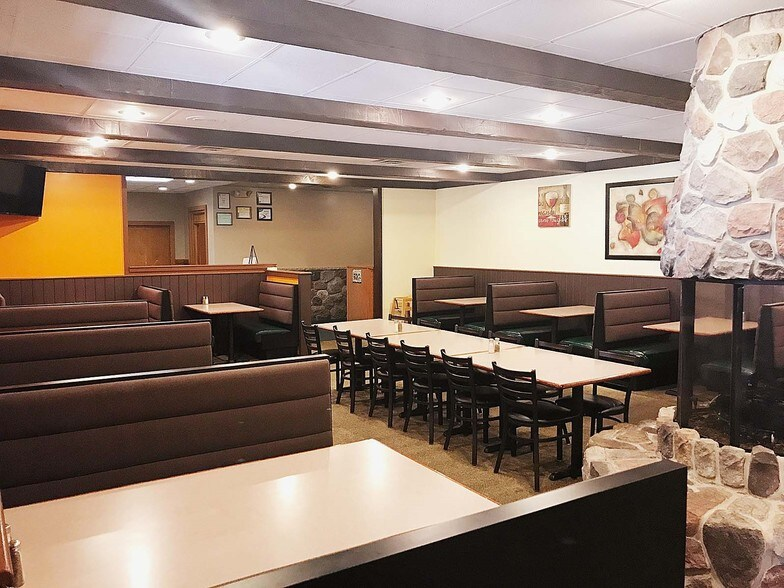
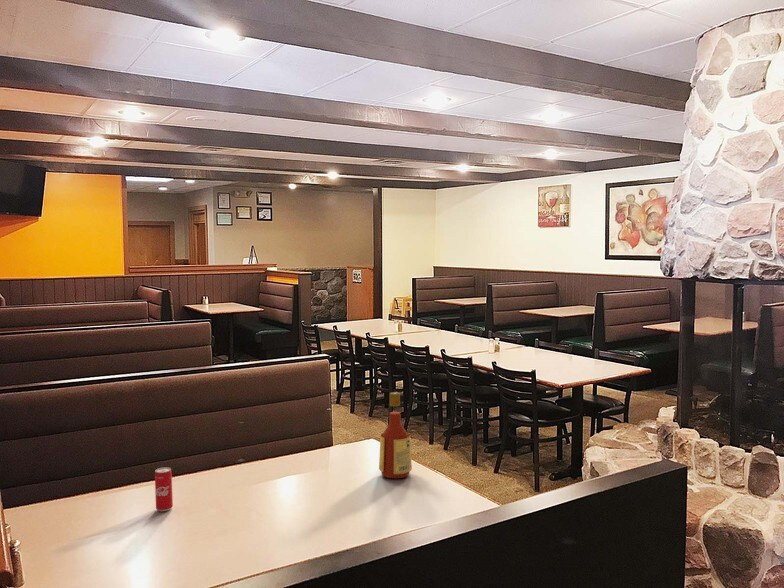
+ bottle (395, 434)
+ beverage can (163, 489)
